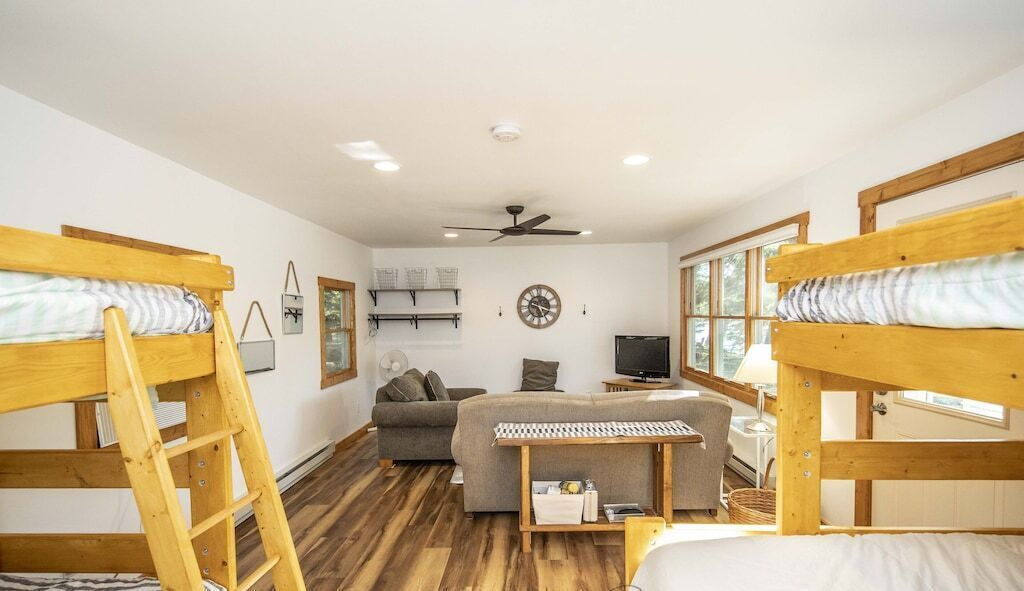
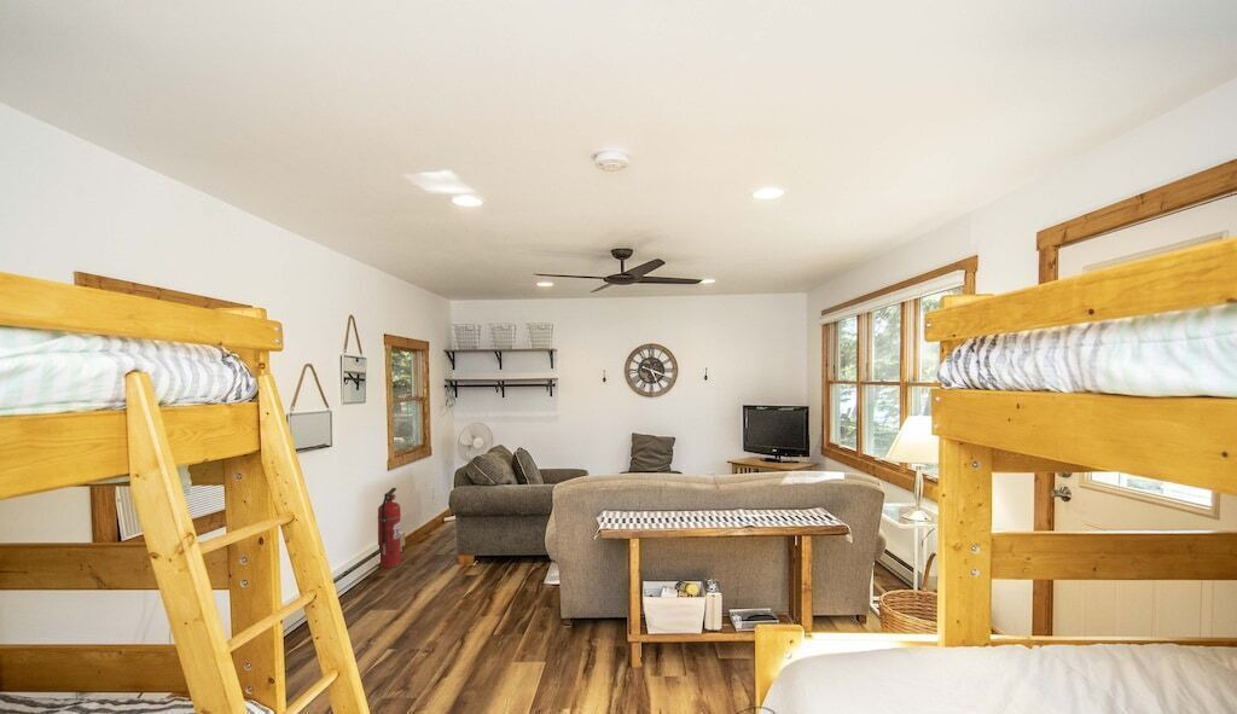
+ fire extinguisher (389, 527)
